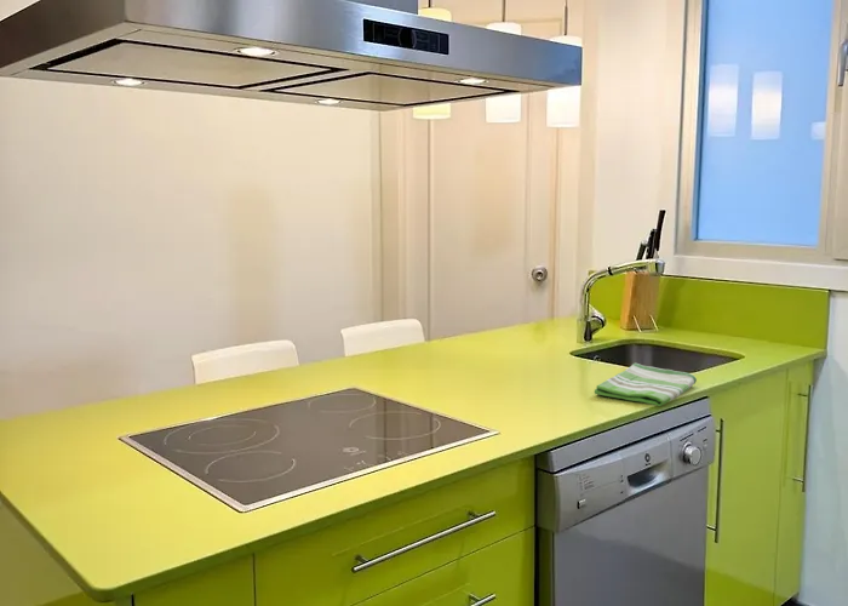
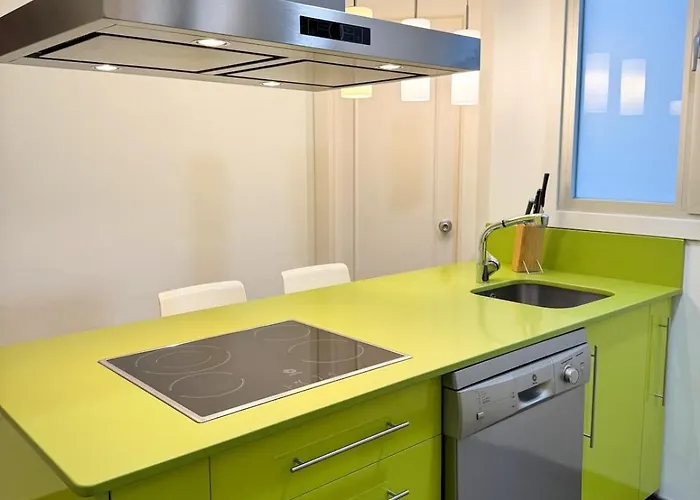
- dish towel (646, 383)
